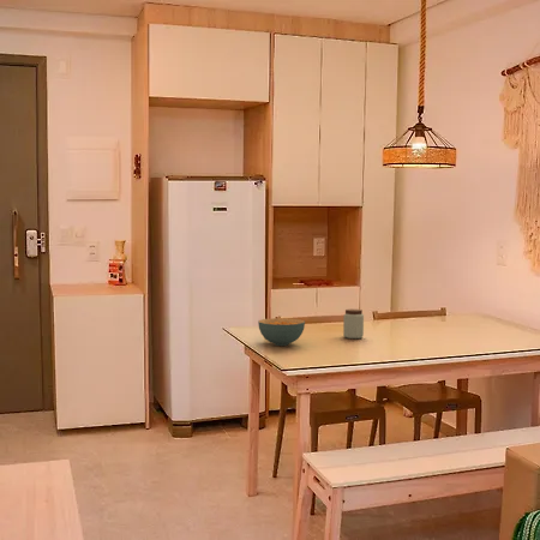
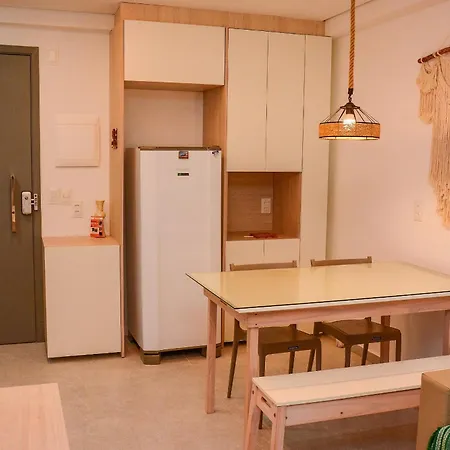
- cereal bowl (281, 332)
- peanut butter (353, 323)
